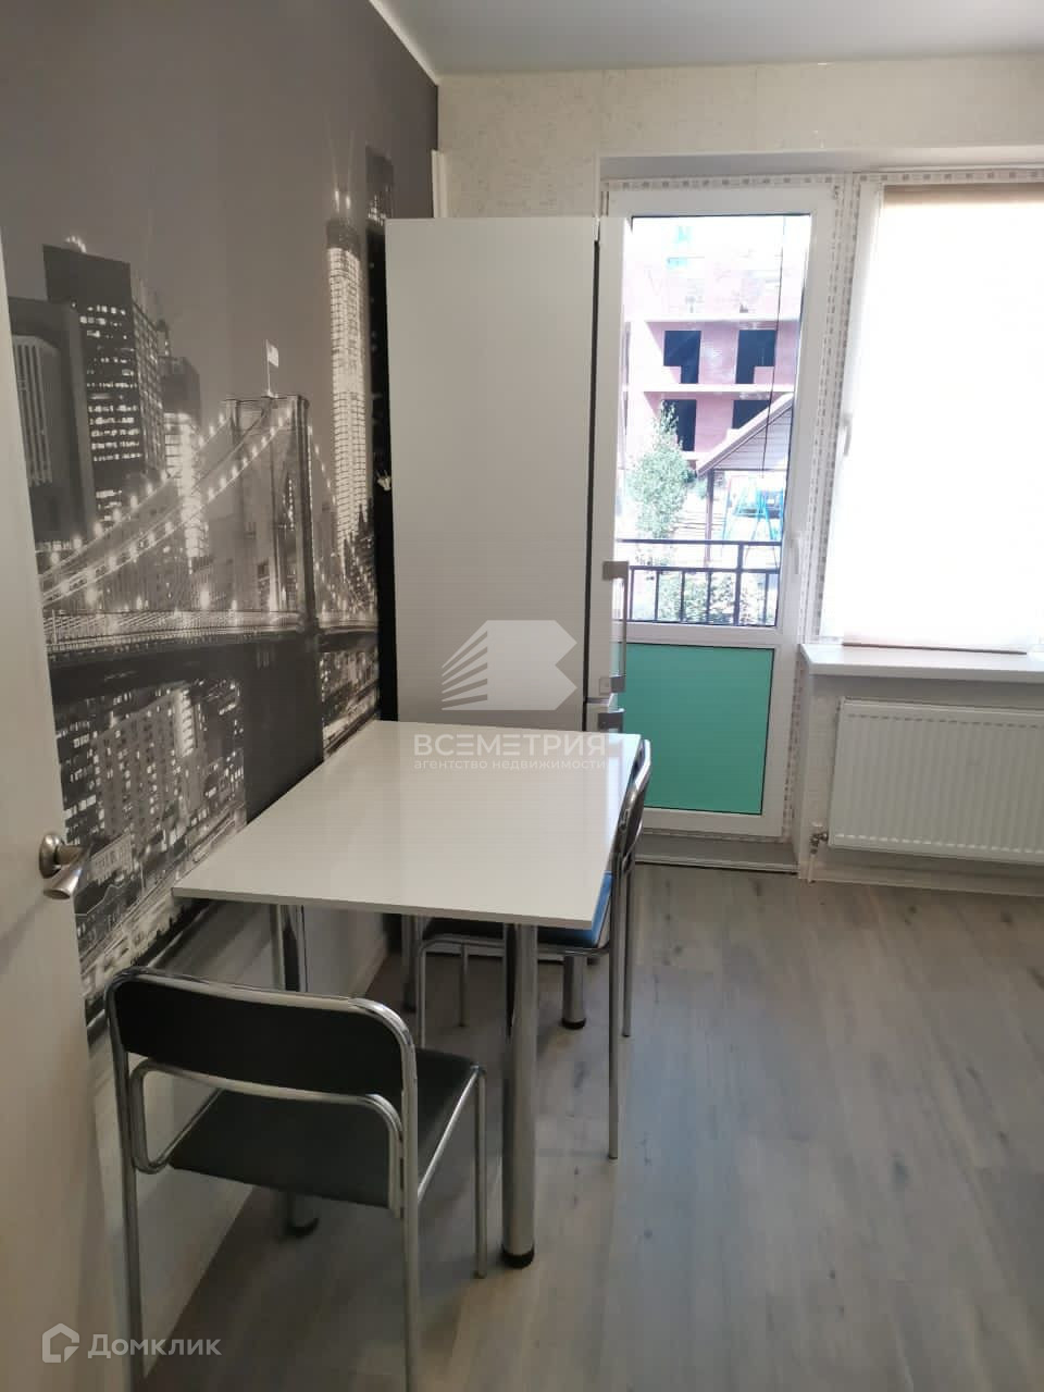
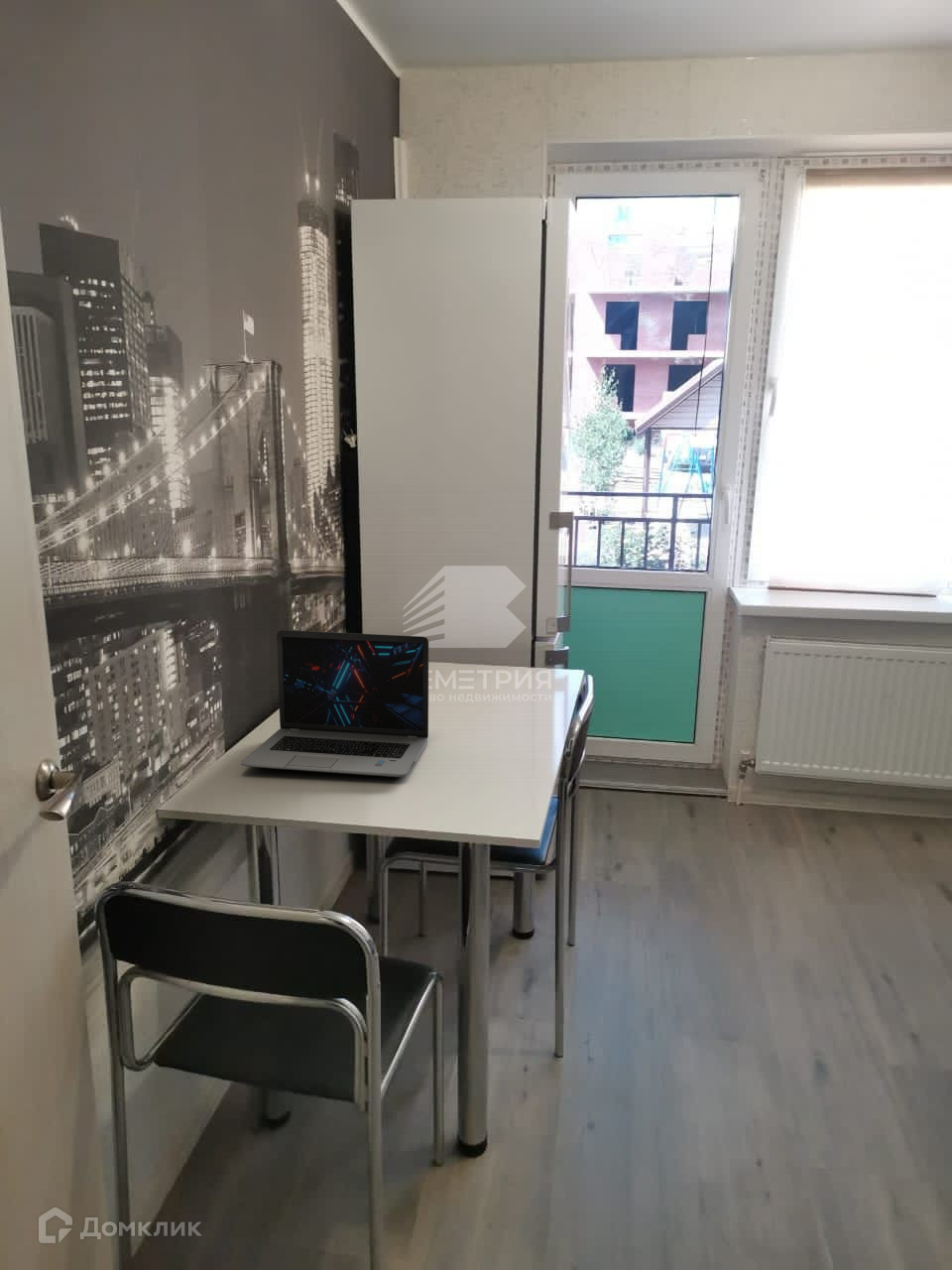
+ laptop (337, 701)
